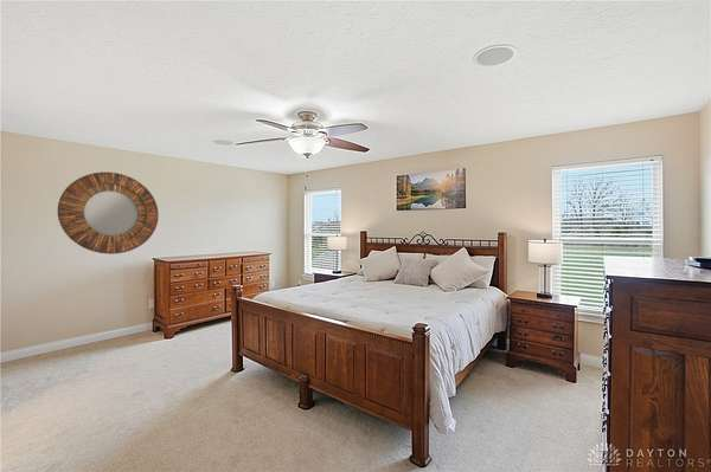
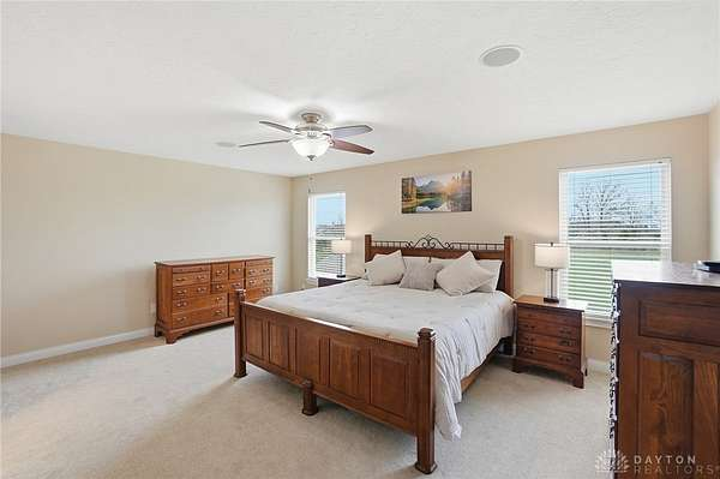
- home mirror (113, 213)
